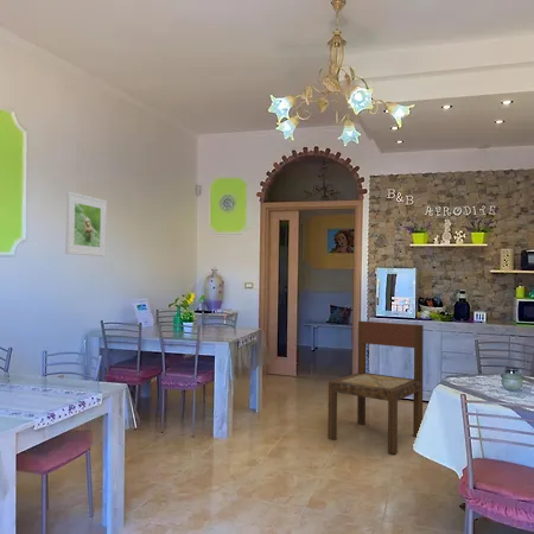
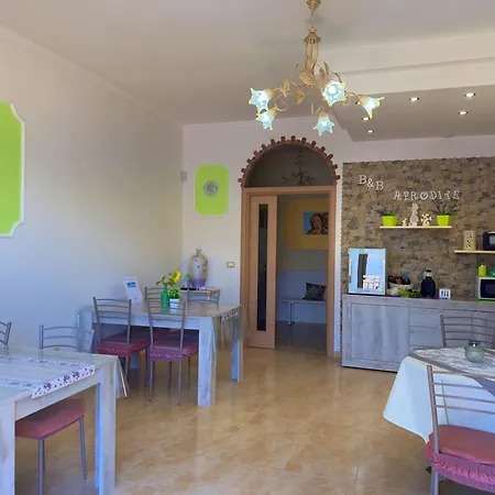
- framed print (87, 225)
- dining chair (375, 381)
